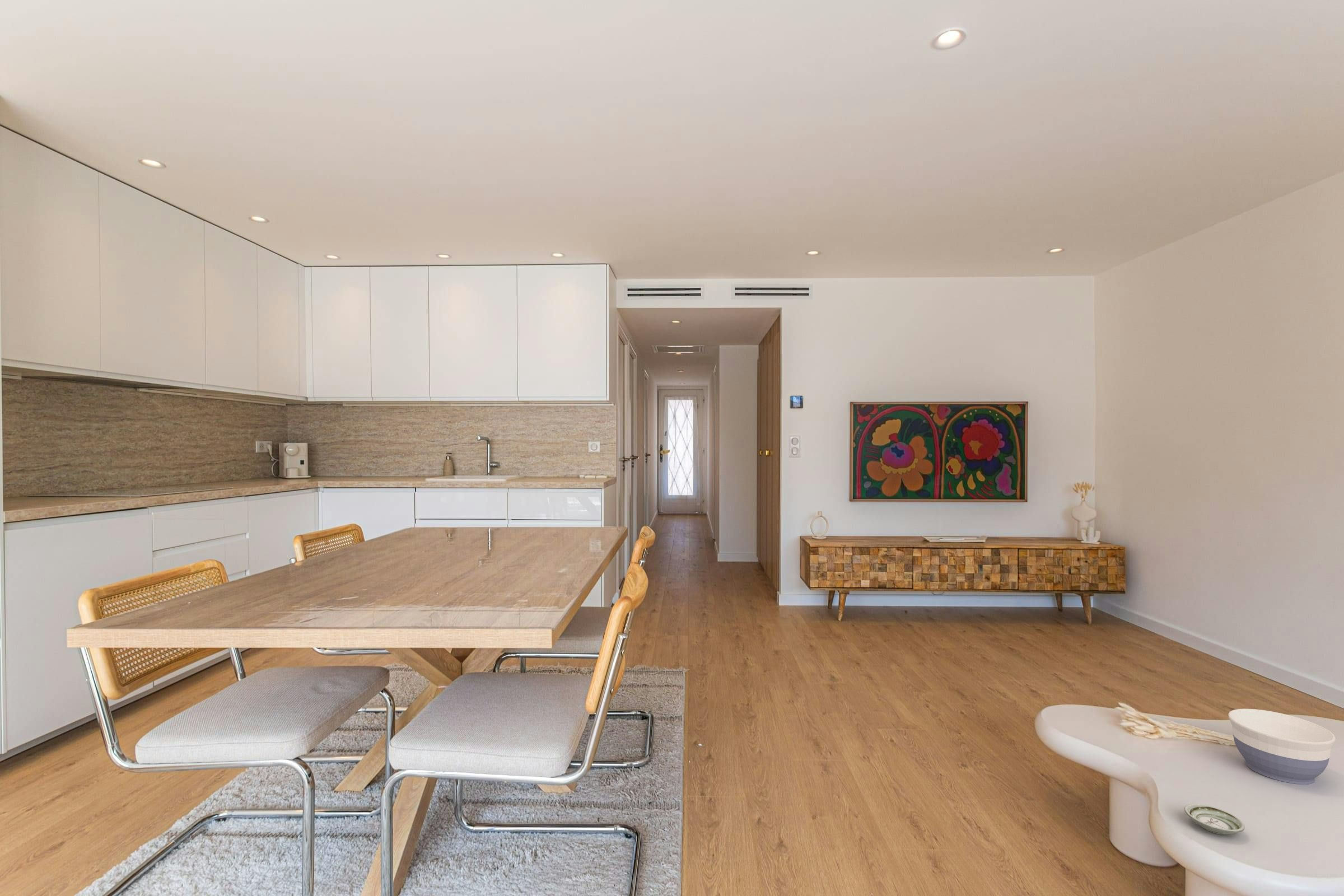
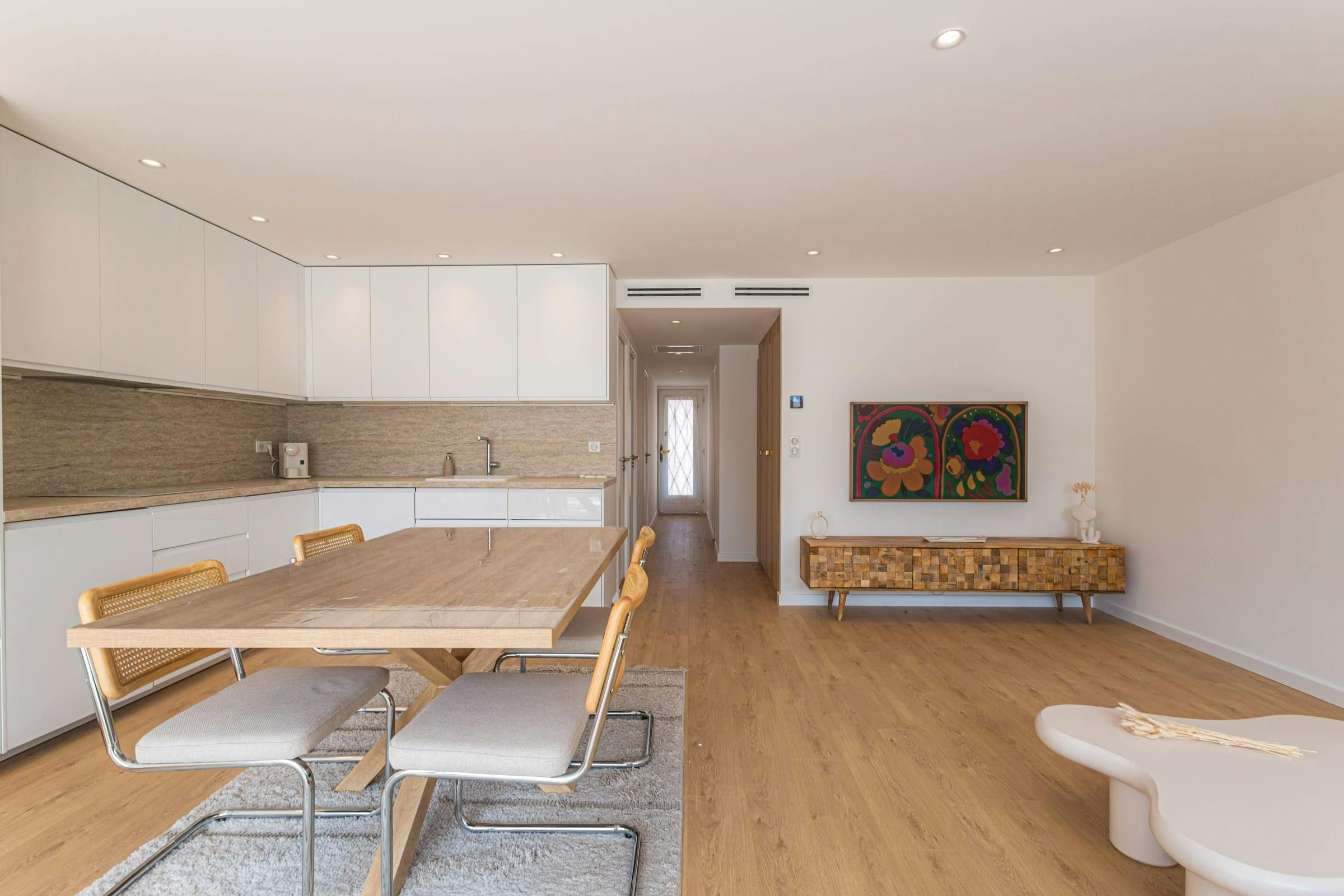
- bowl (1279, 748)
- saucer (1214, 822)
